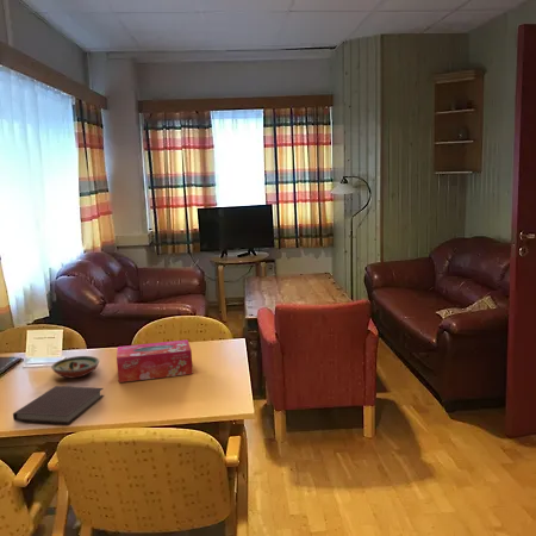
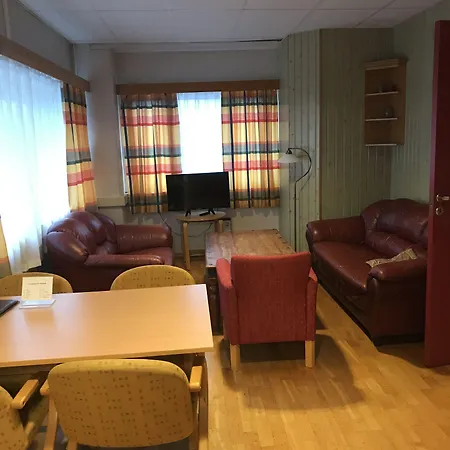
- tissue box (154, 360)
- notebook (61, 404)
- decorative bowl (76, 368)
